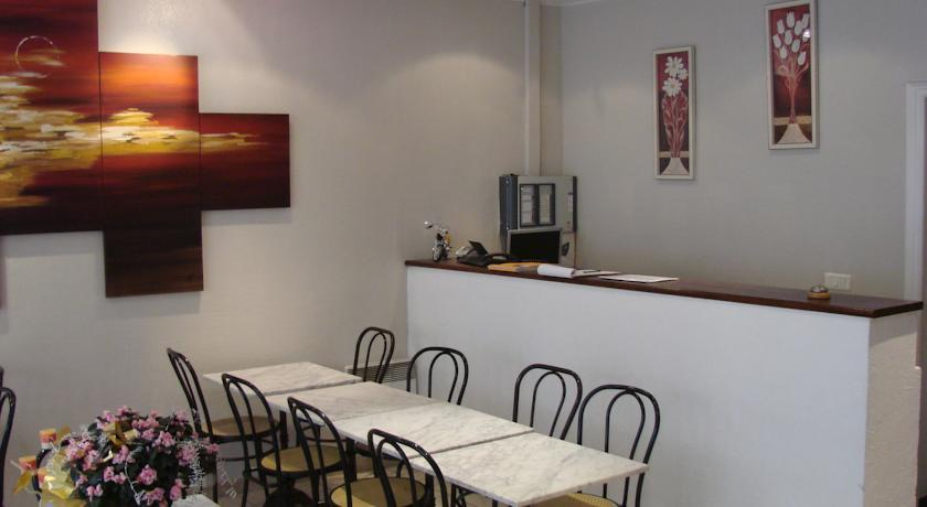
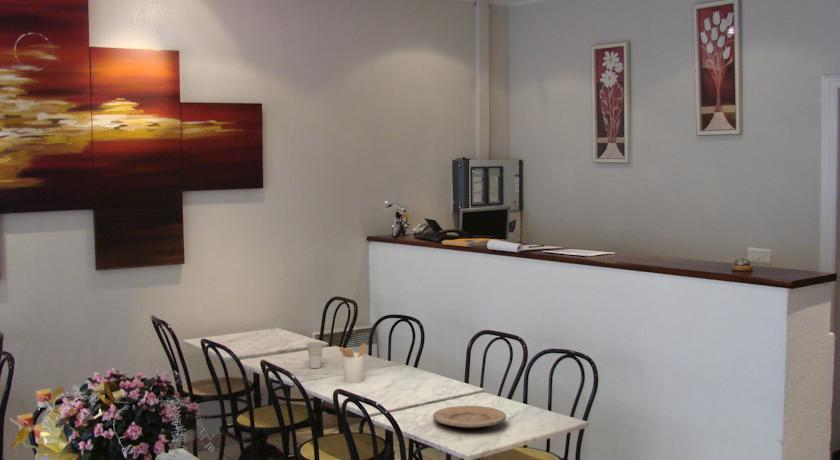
+ utensil holder (351, 363)
+ cup (315, 355)
+ plate (469, 418)
